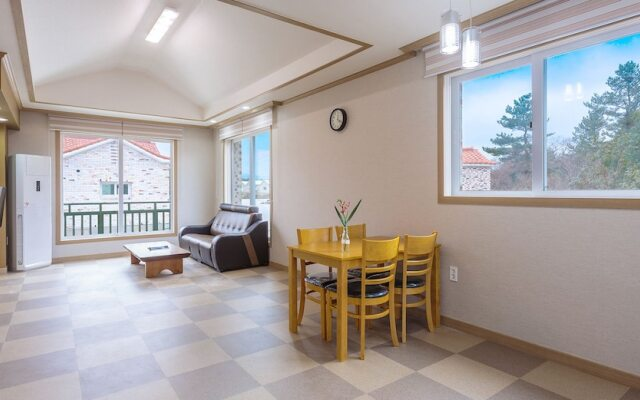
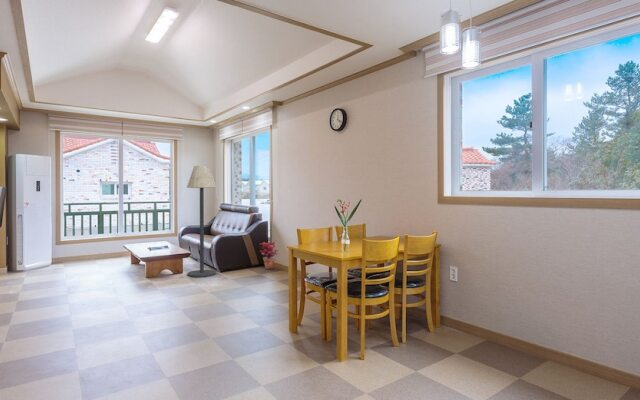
+ potted plant (269, 255)
+ floor lamp (201, 220)
